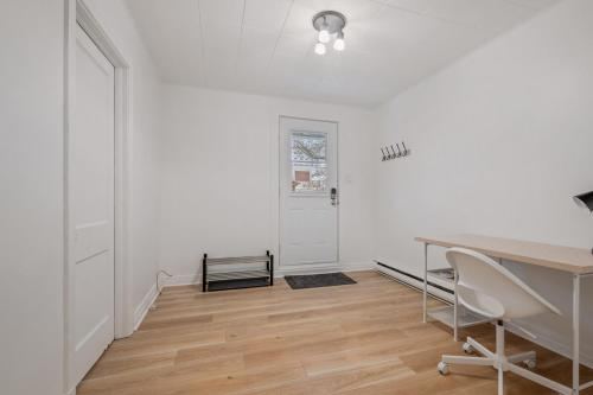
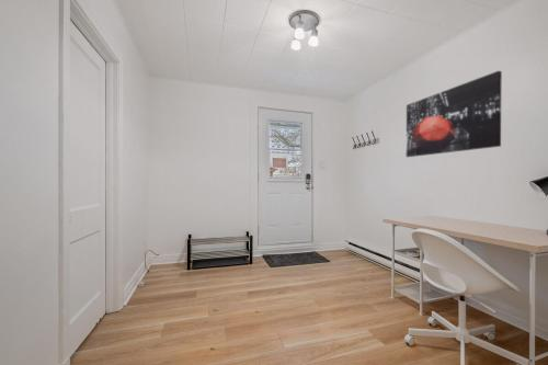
+ wall art (445, 122)
